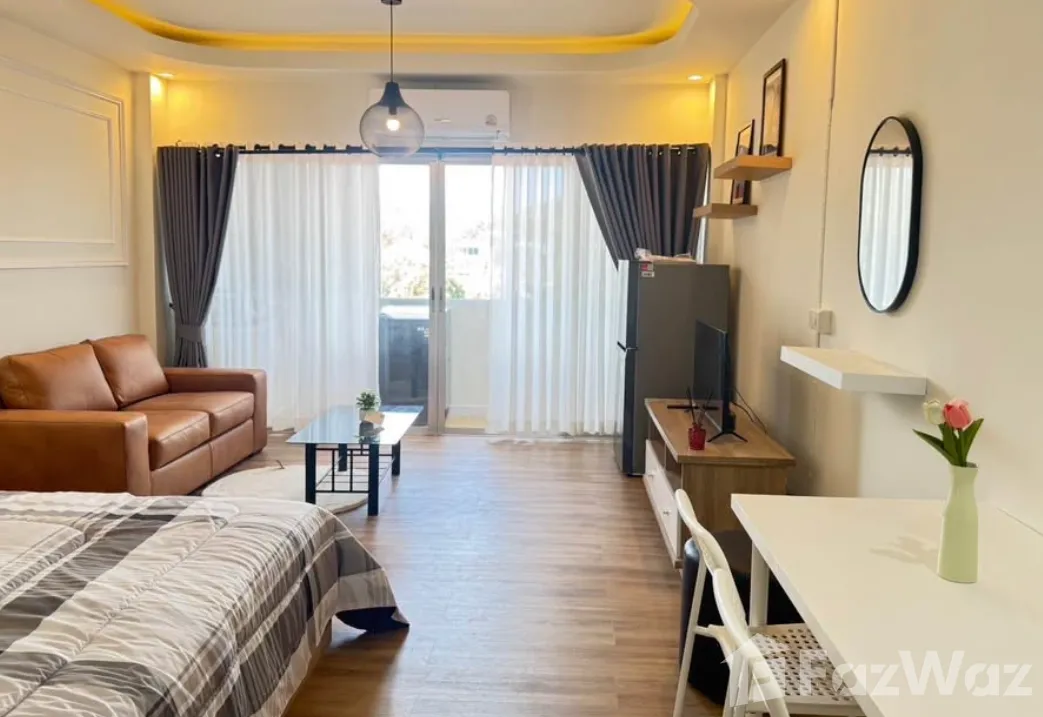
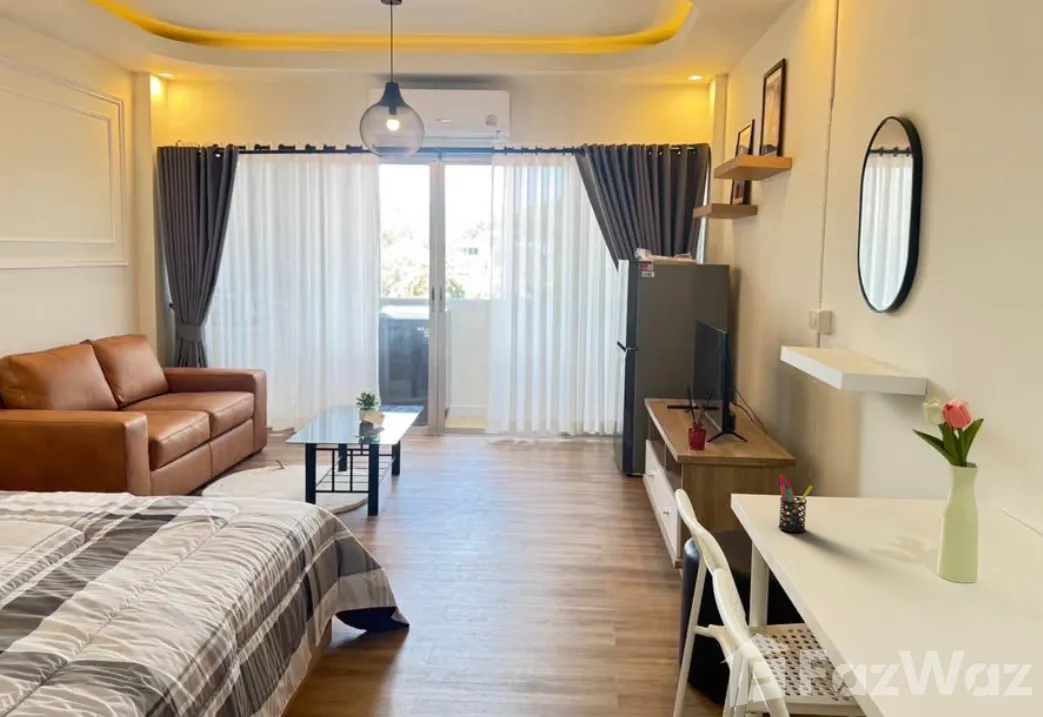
+ pen holder (790, 503)
